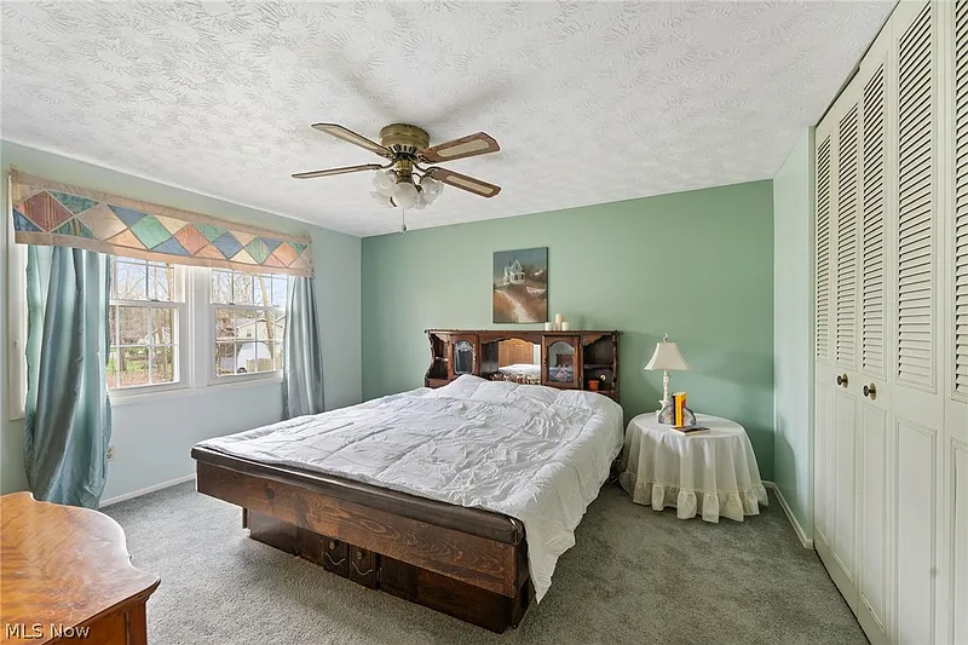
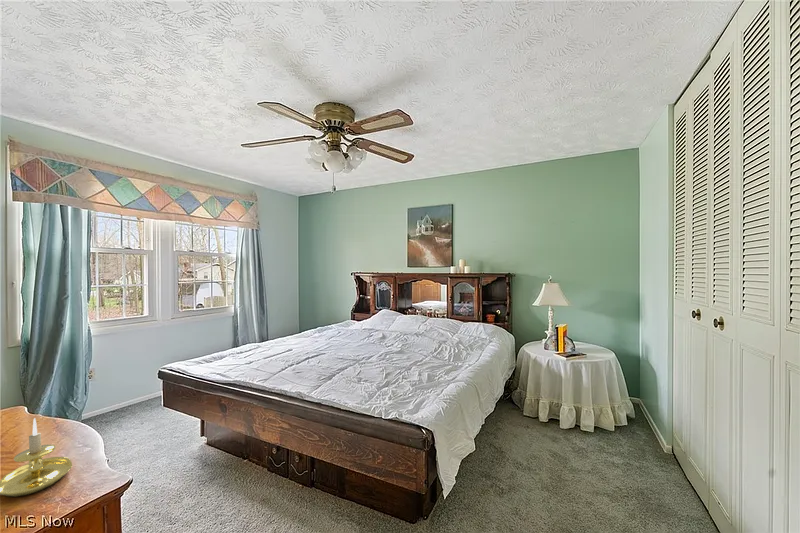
+ candle holder (35, 447)
